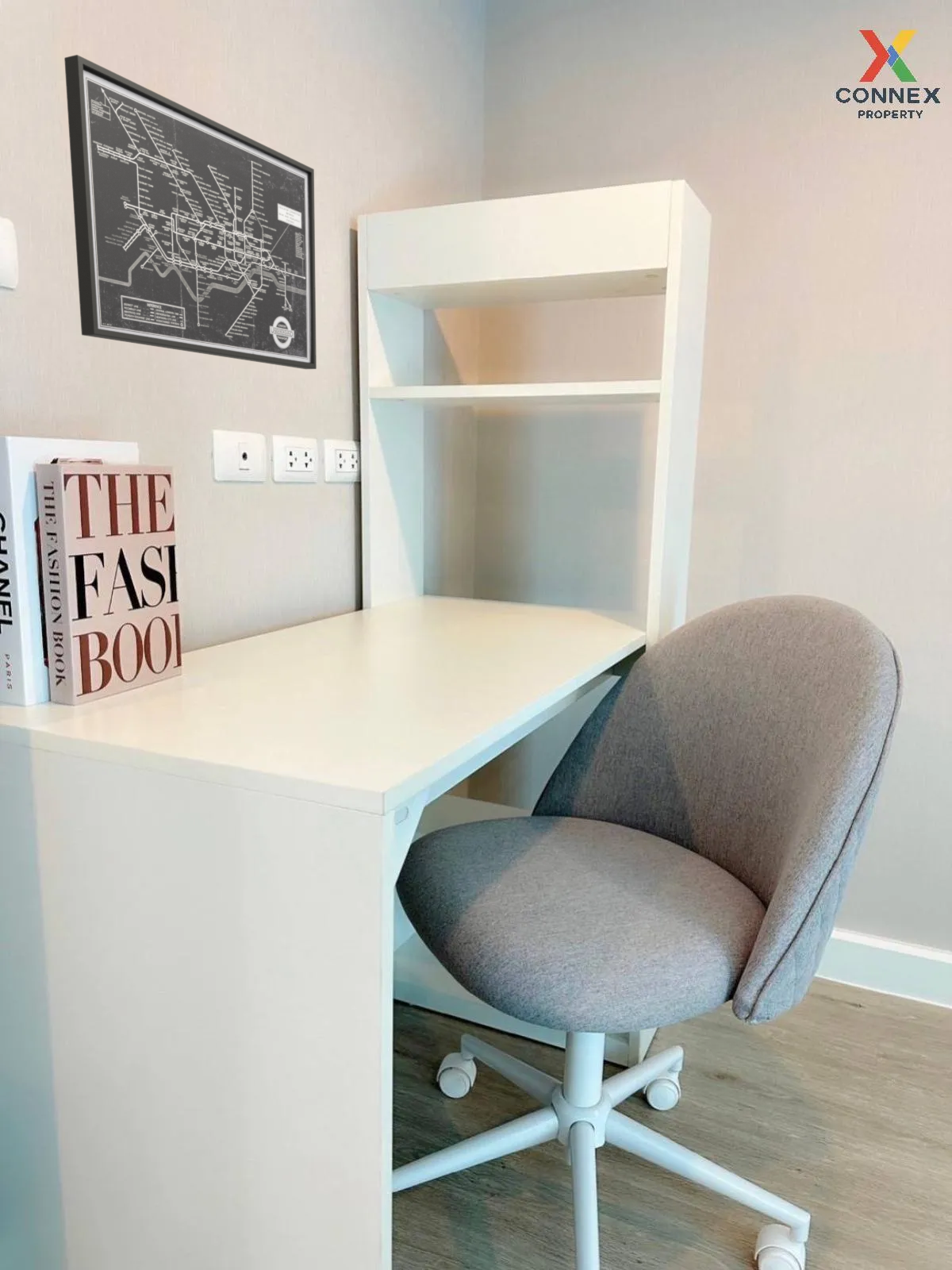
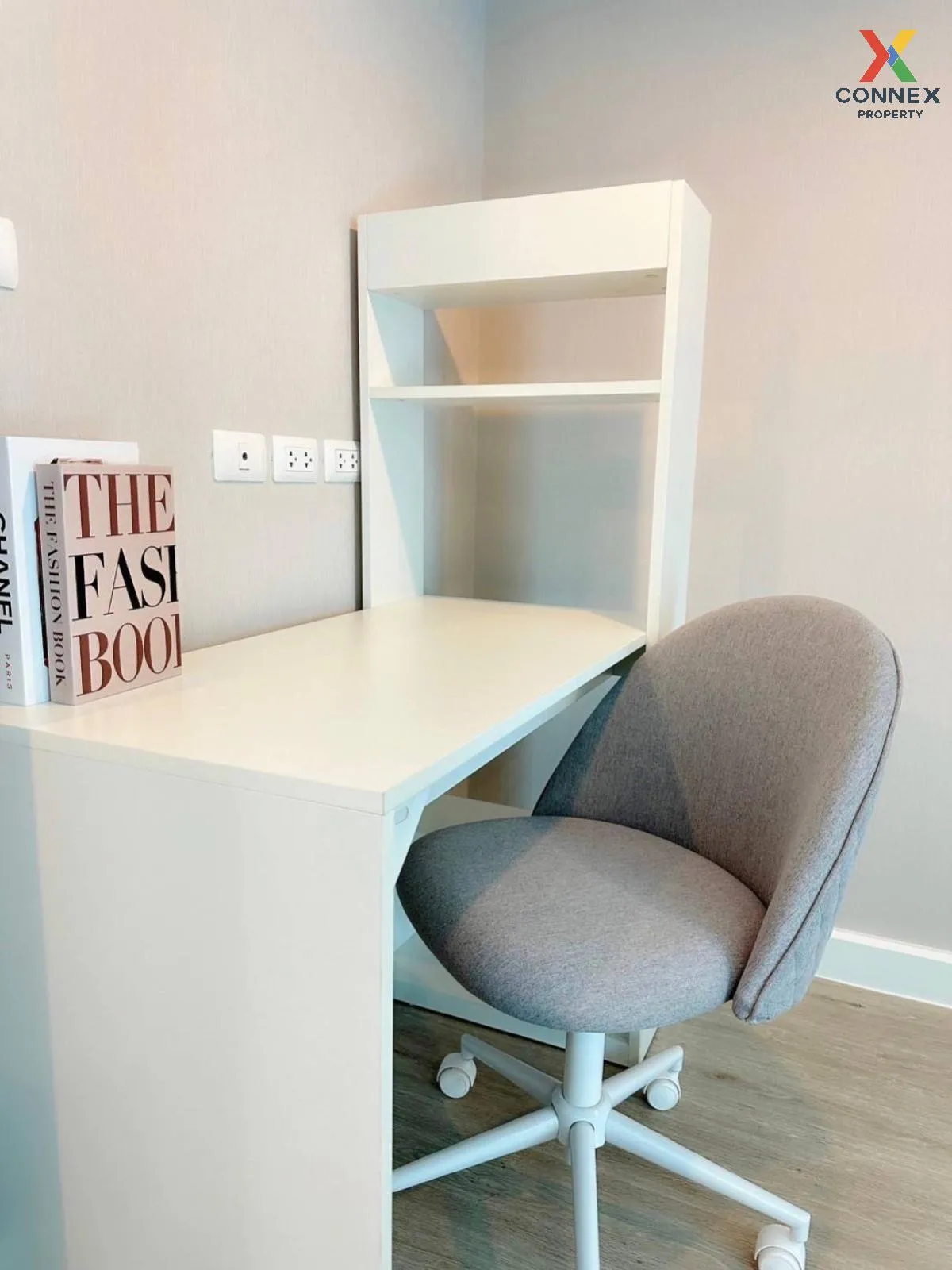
- wall art (213, 241)
